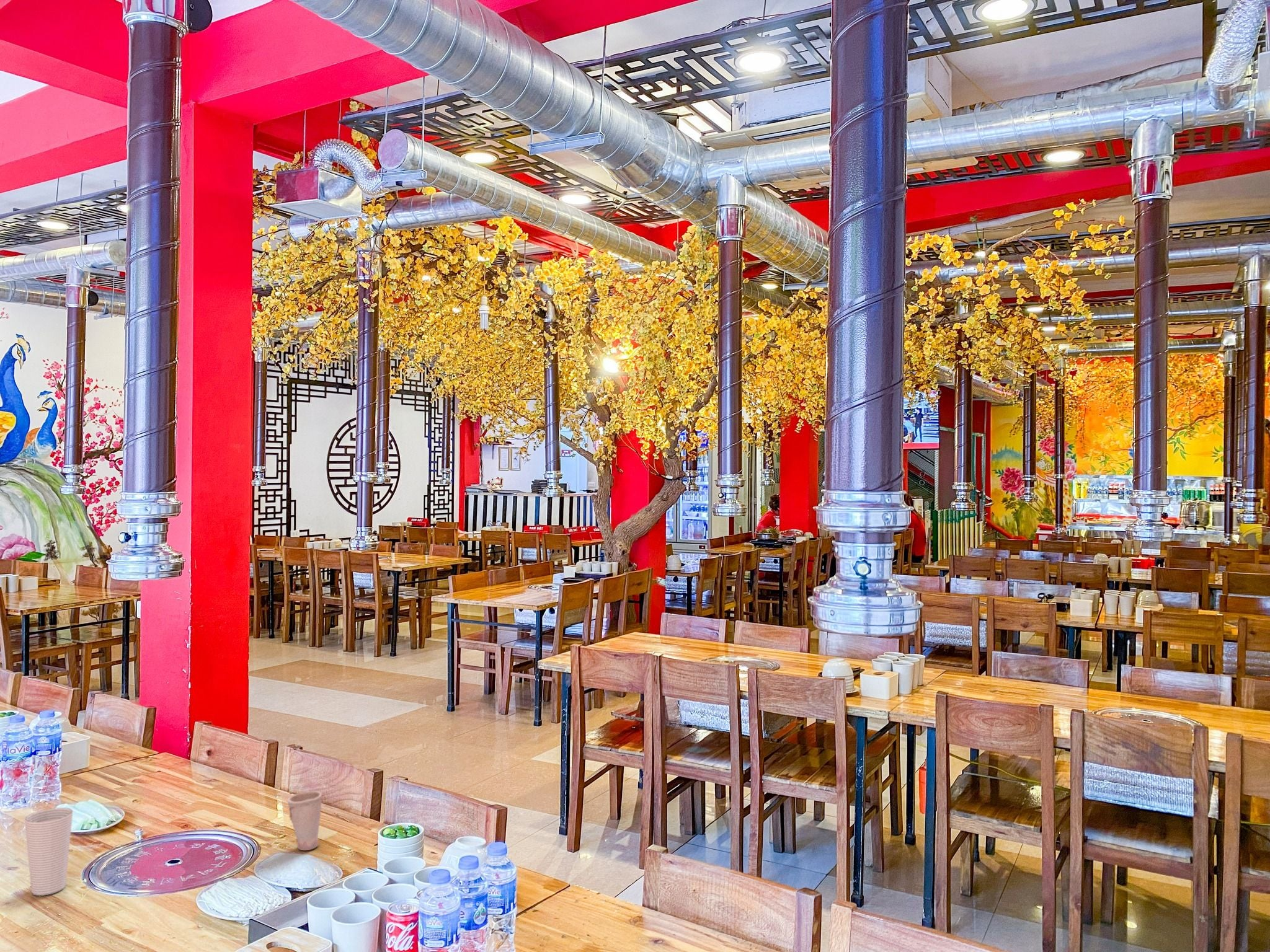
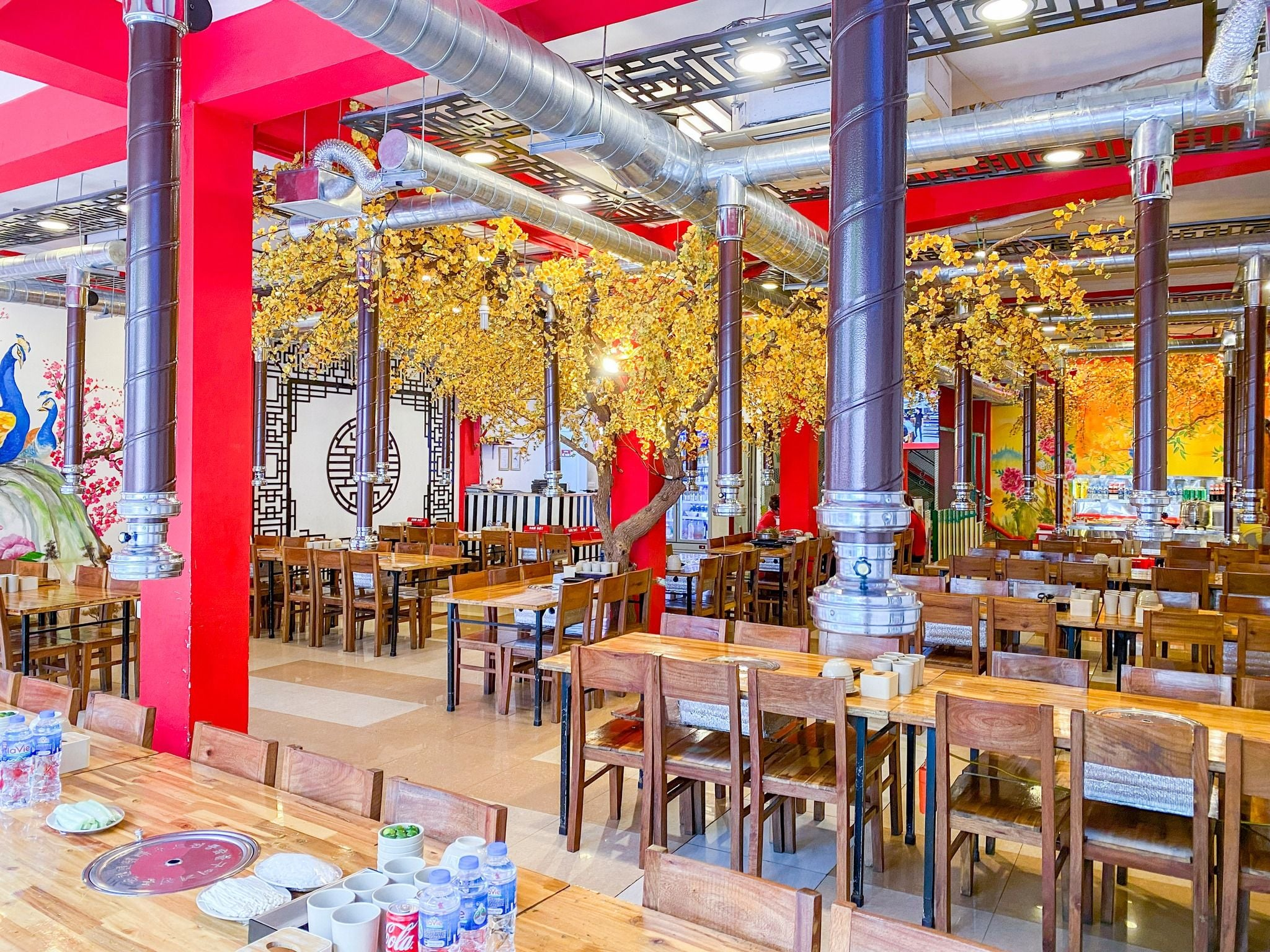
- cup (48, 852)
- cup (304, 821)
